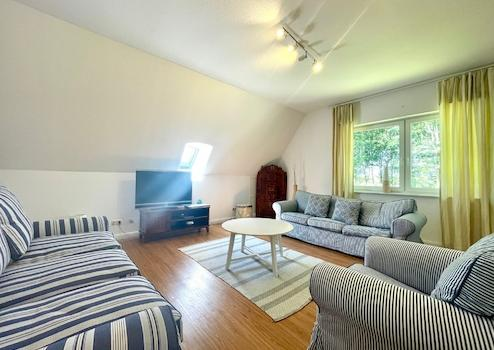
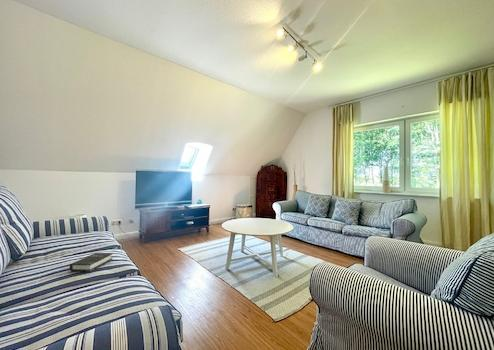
+ hardback book (92, 261)
